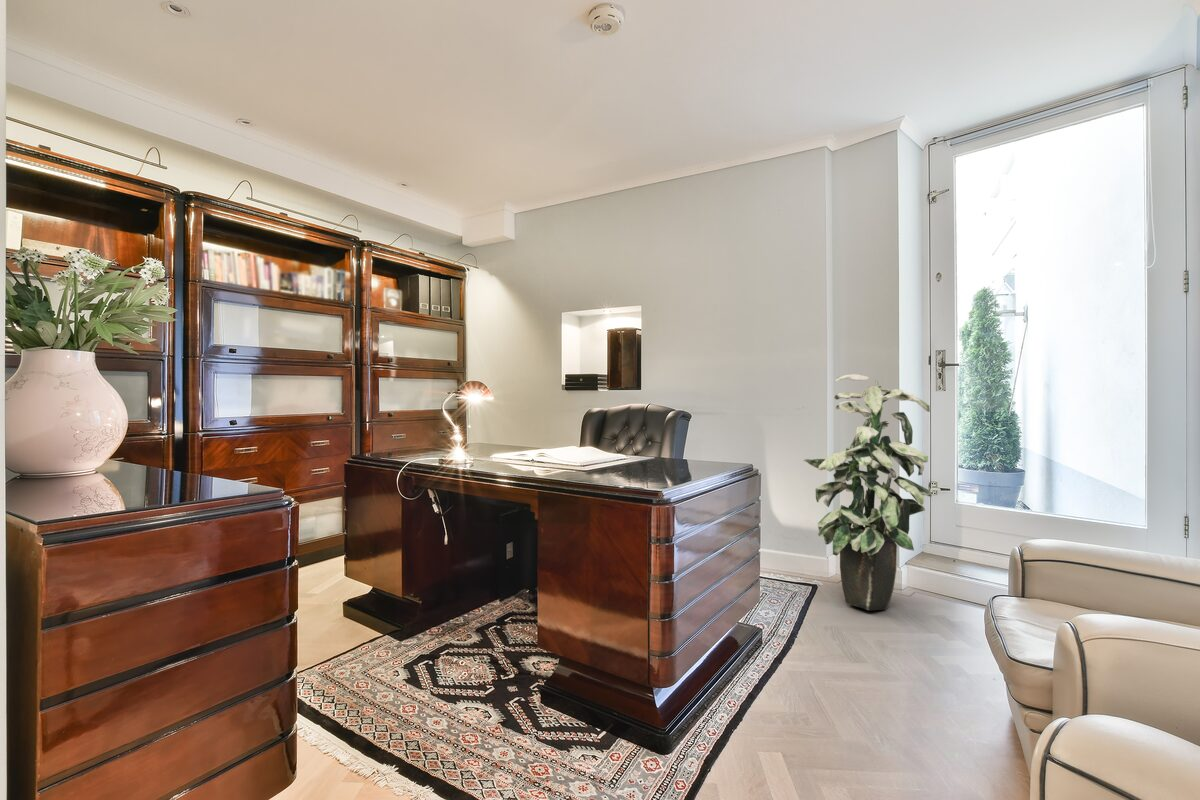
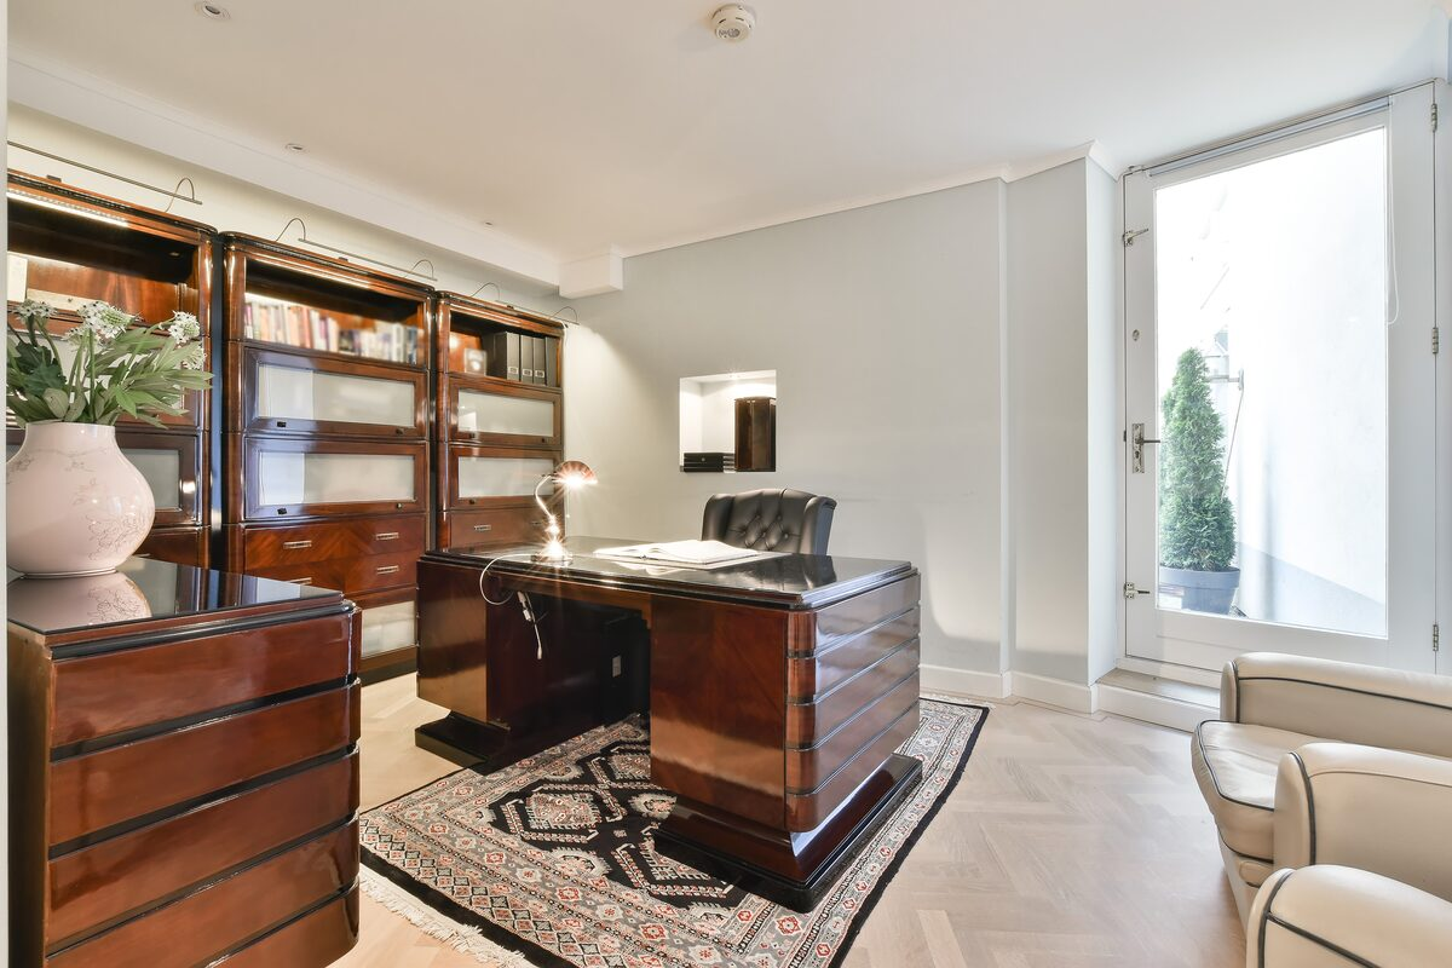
- indoor plant (863, 488)
